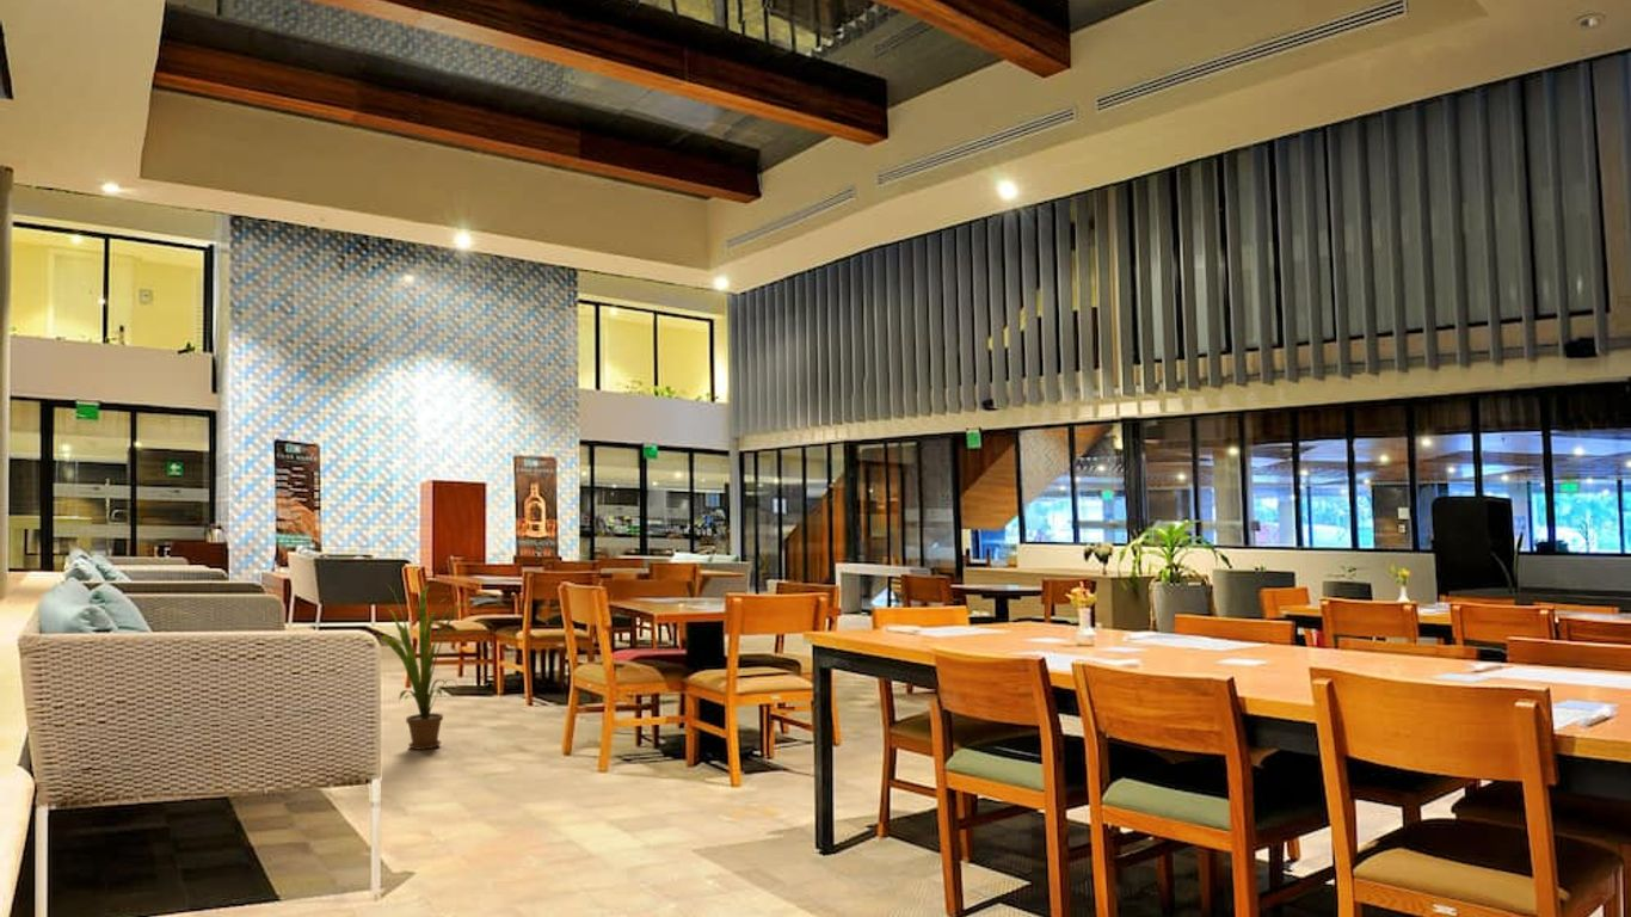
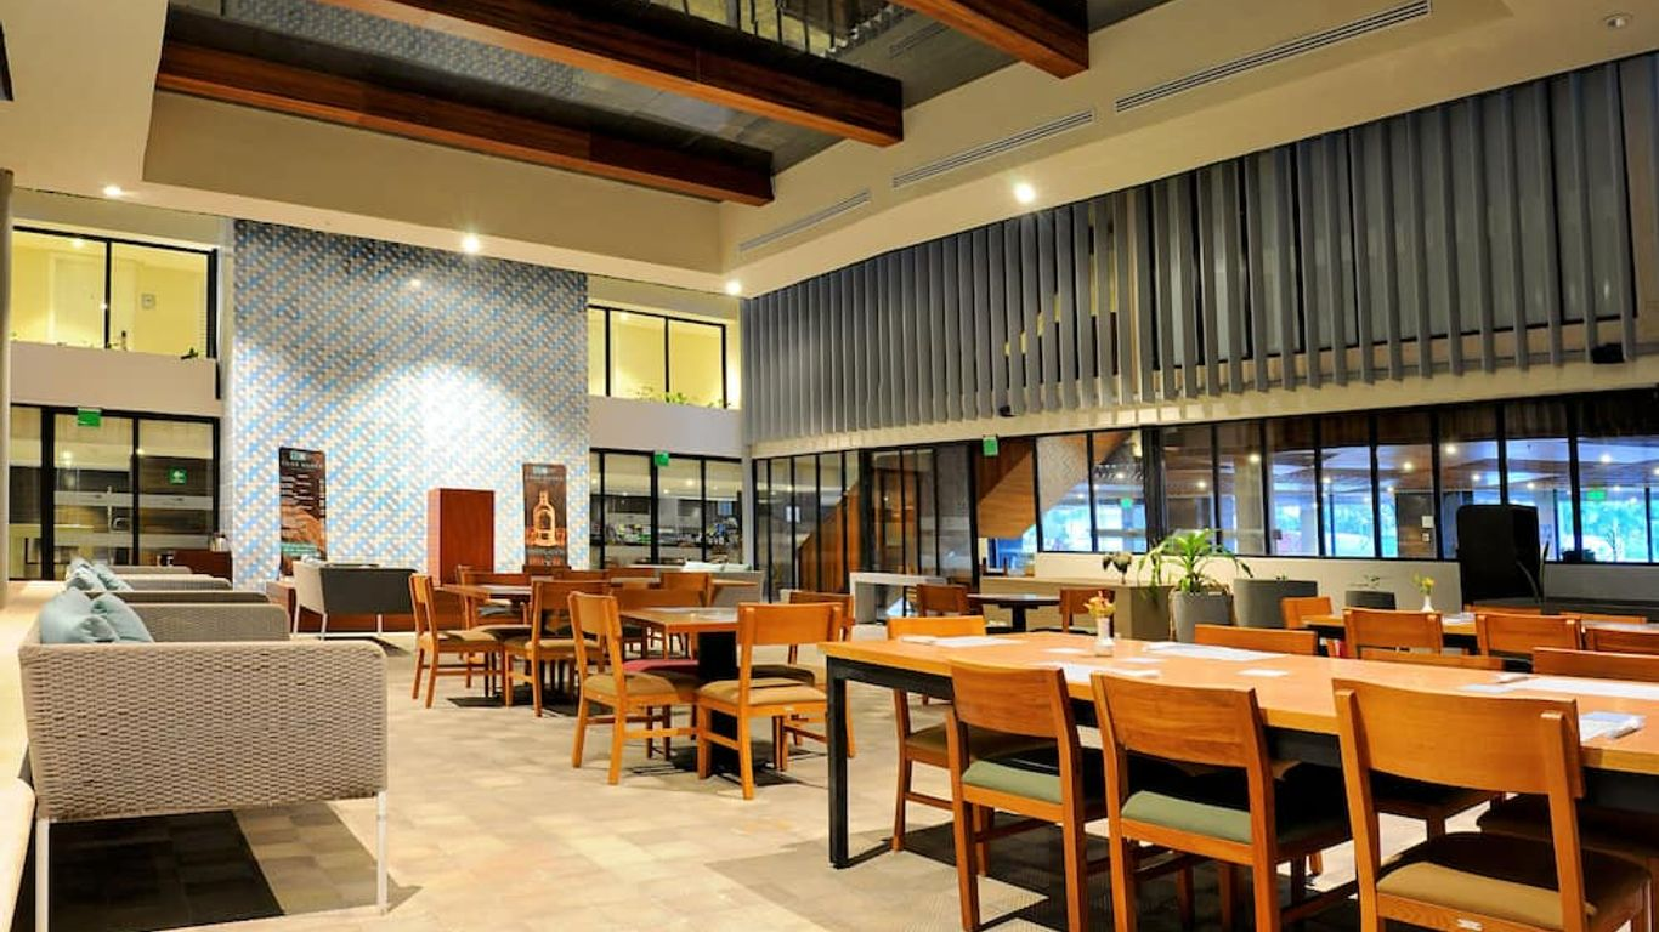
- house plant (427, 664)
